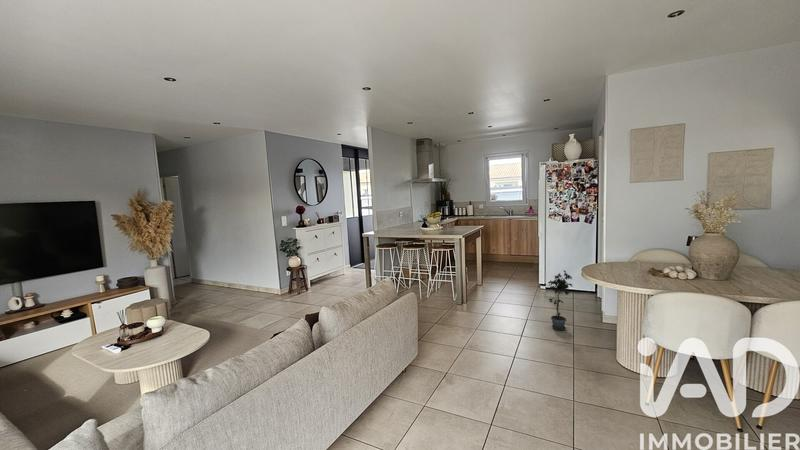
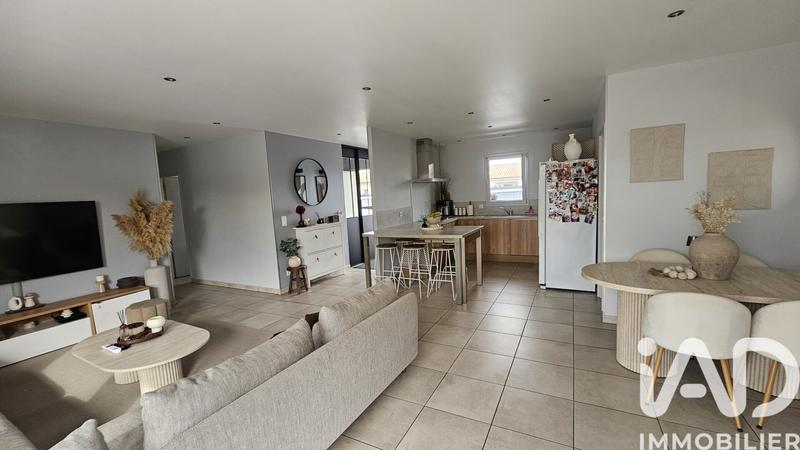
- potted plant (559, 300)
